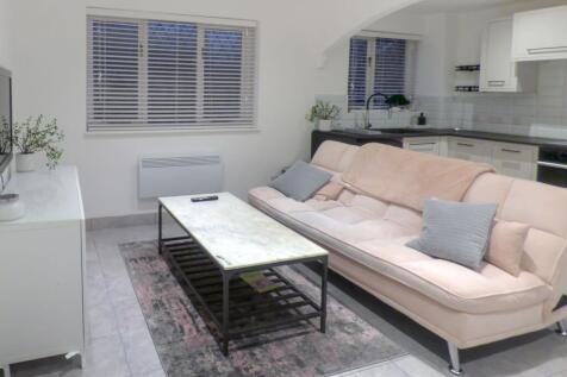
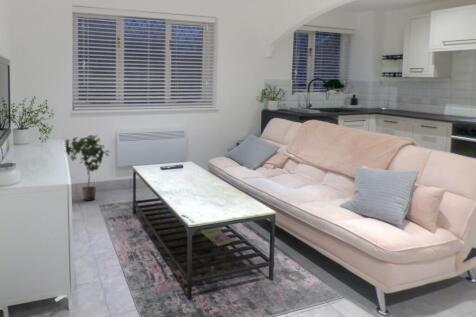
+ potted plant (86, 167)
